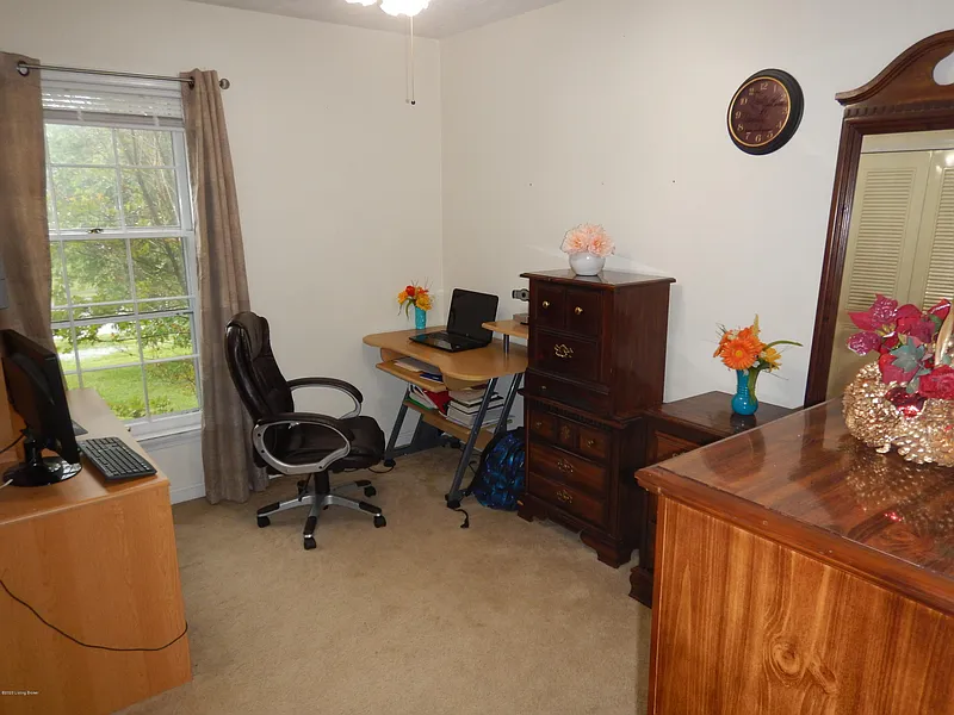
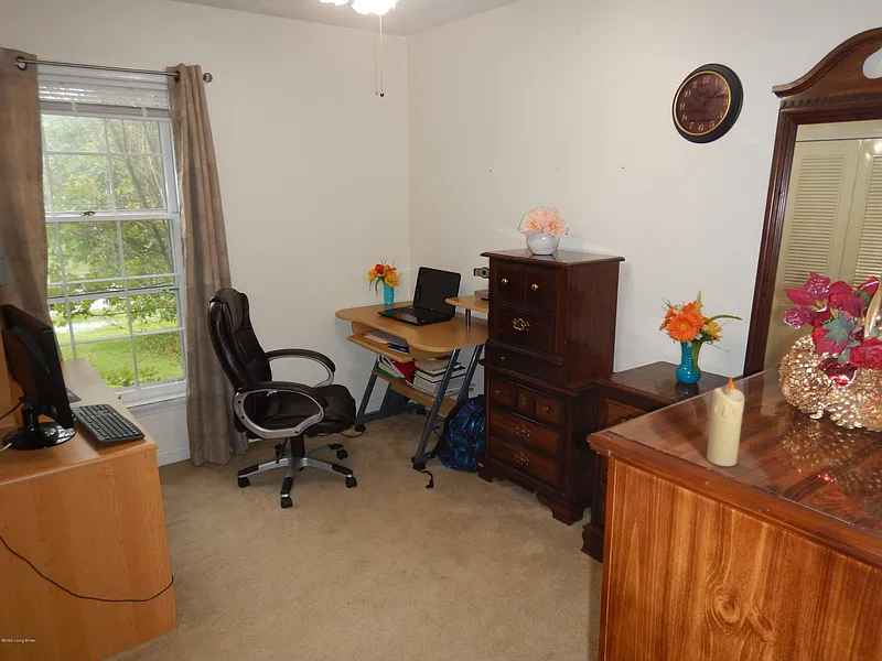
+ candle (727, 419)
